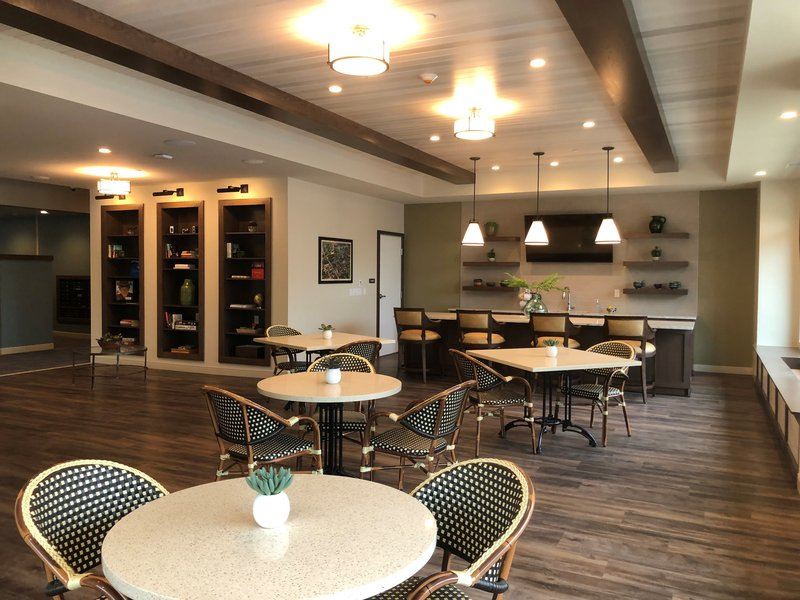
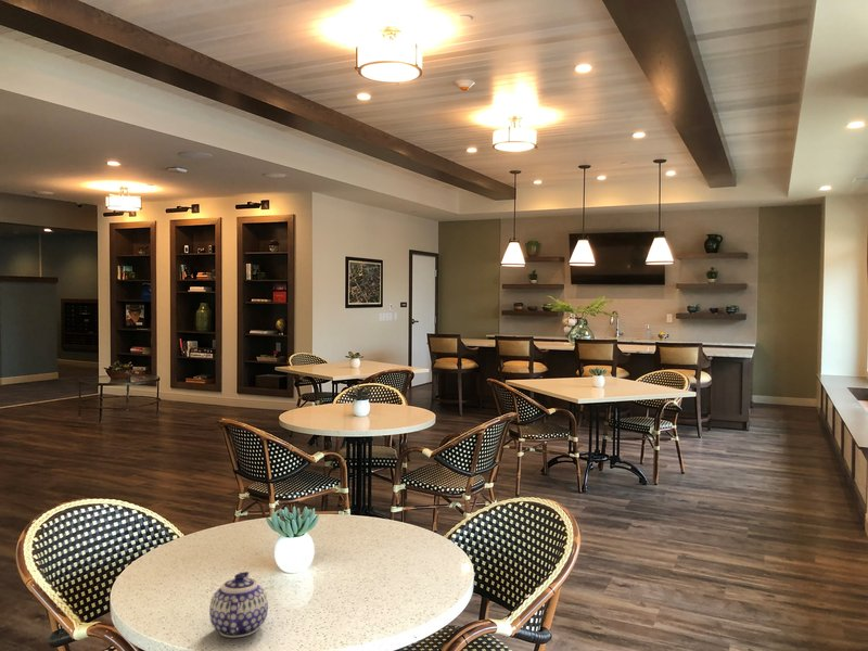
+ teapot (239, 601)
